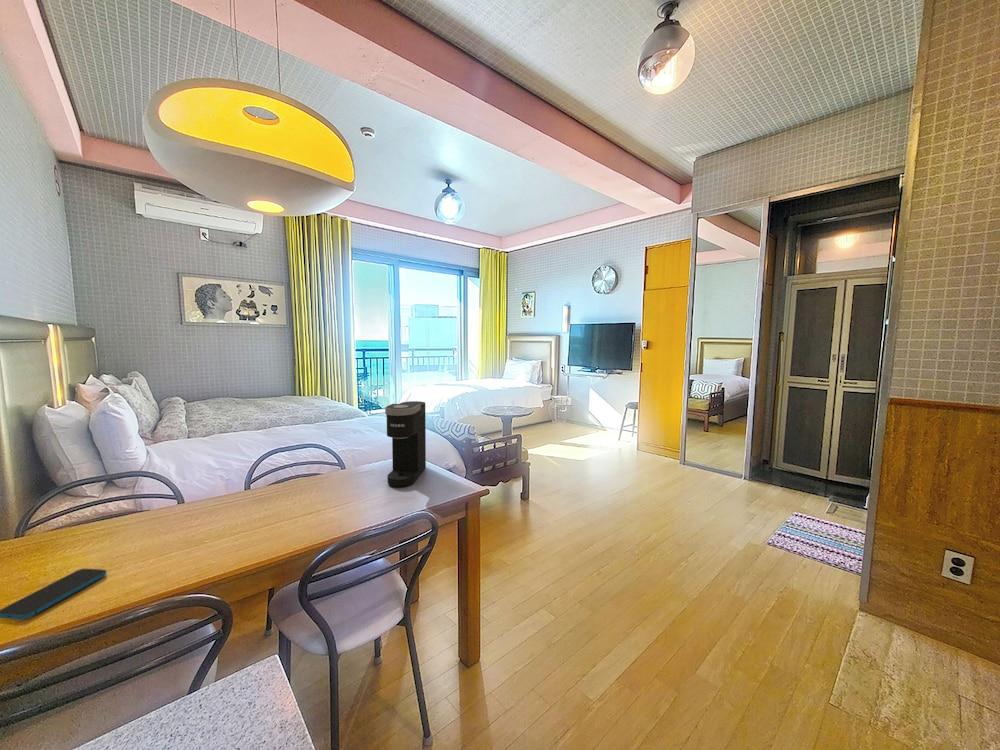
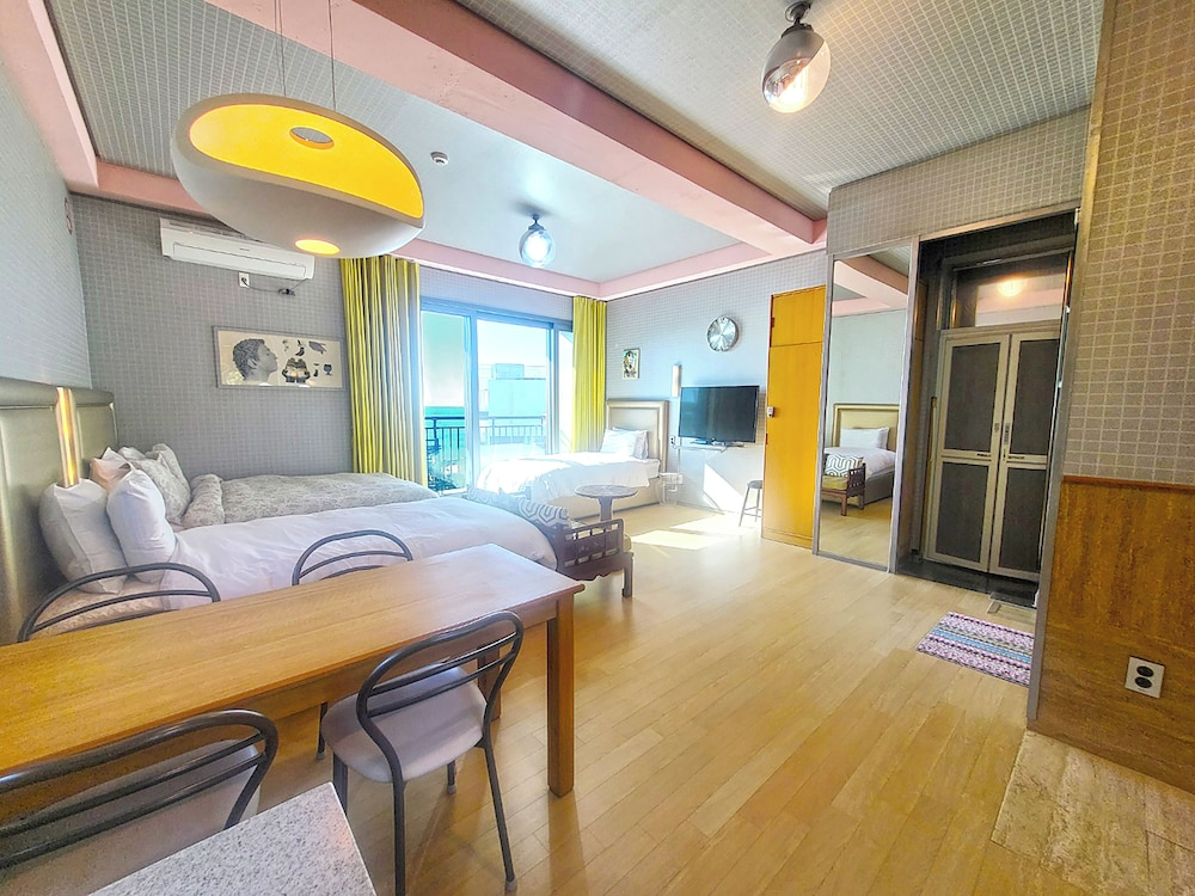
- smartphone (56, 591)
- coffee maker (407, 439)
